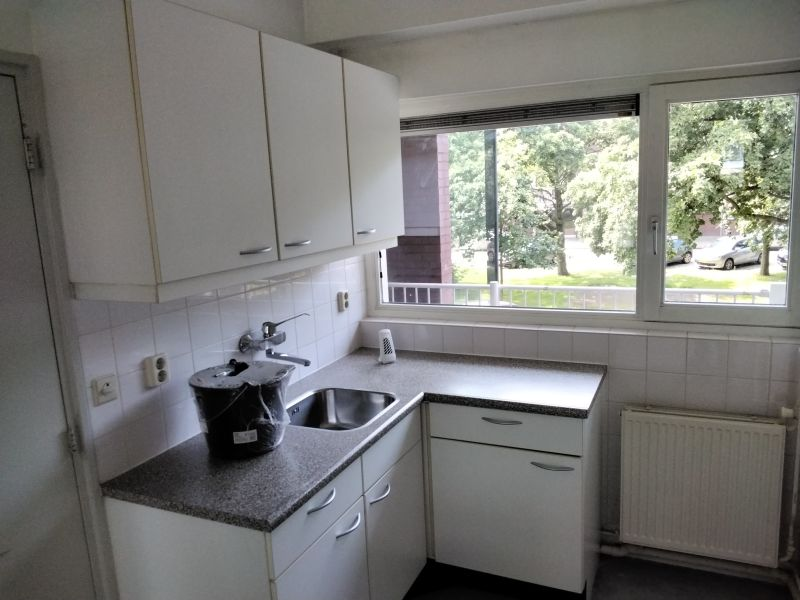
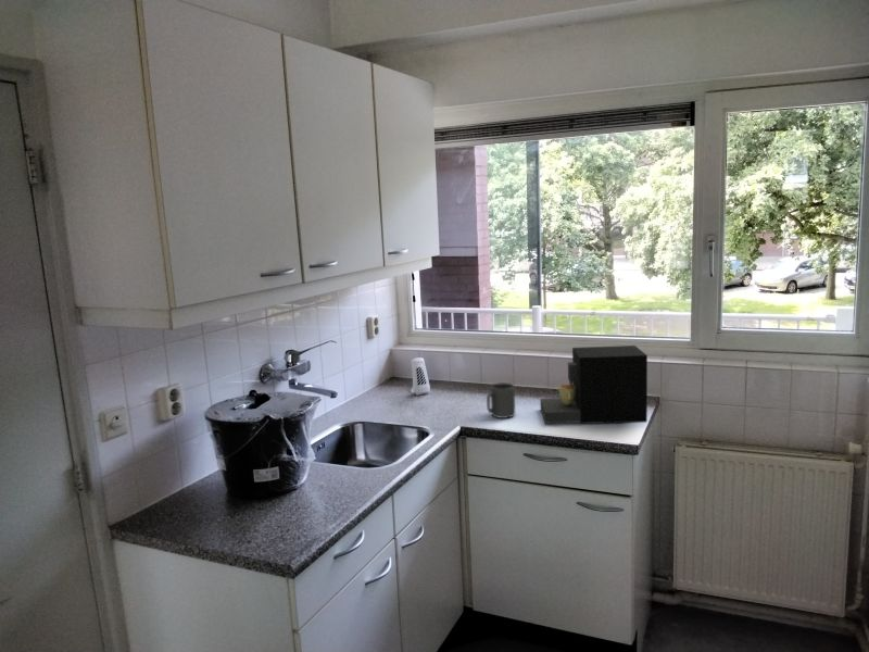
+ mug (500, 401)
+ coffee maker (591, 384)
